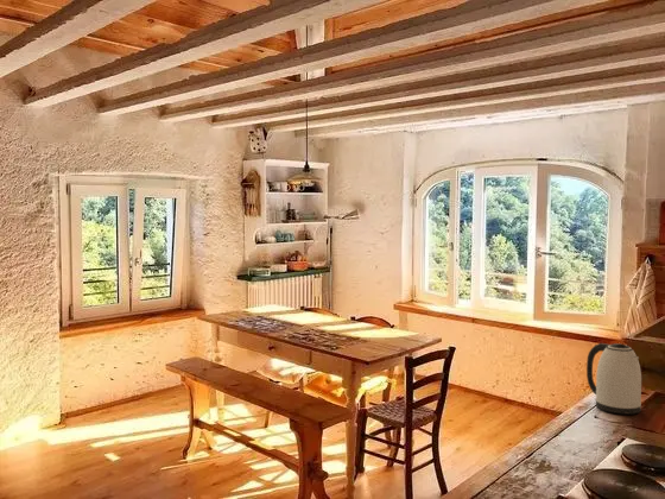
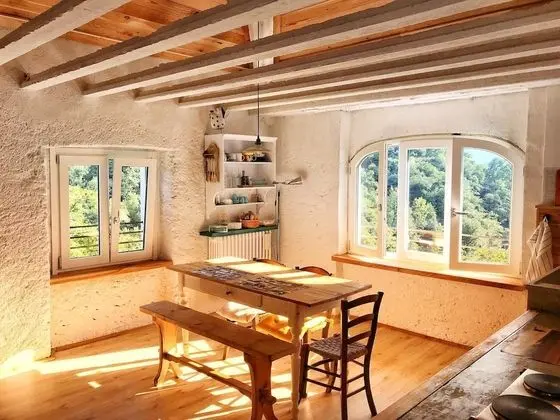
- kettle (612, 373)
